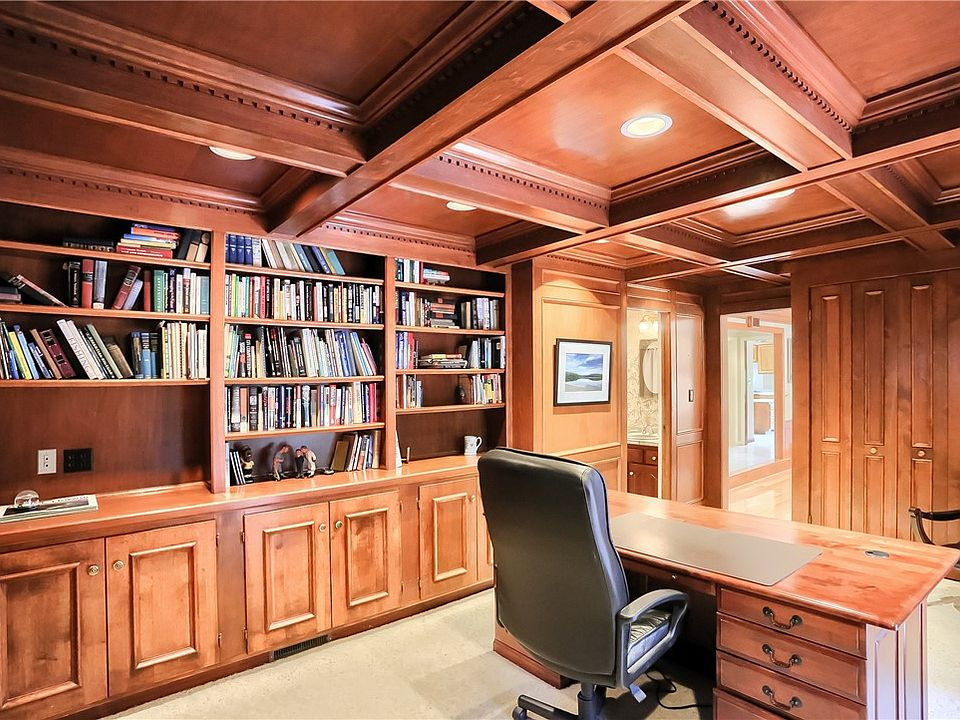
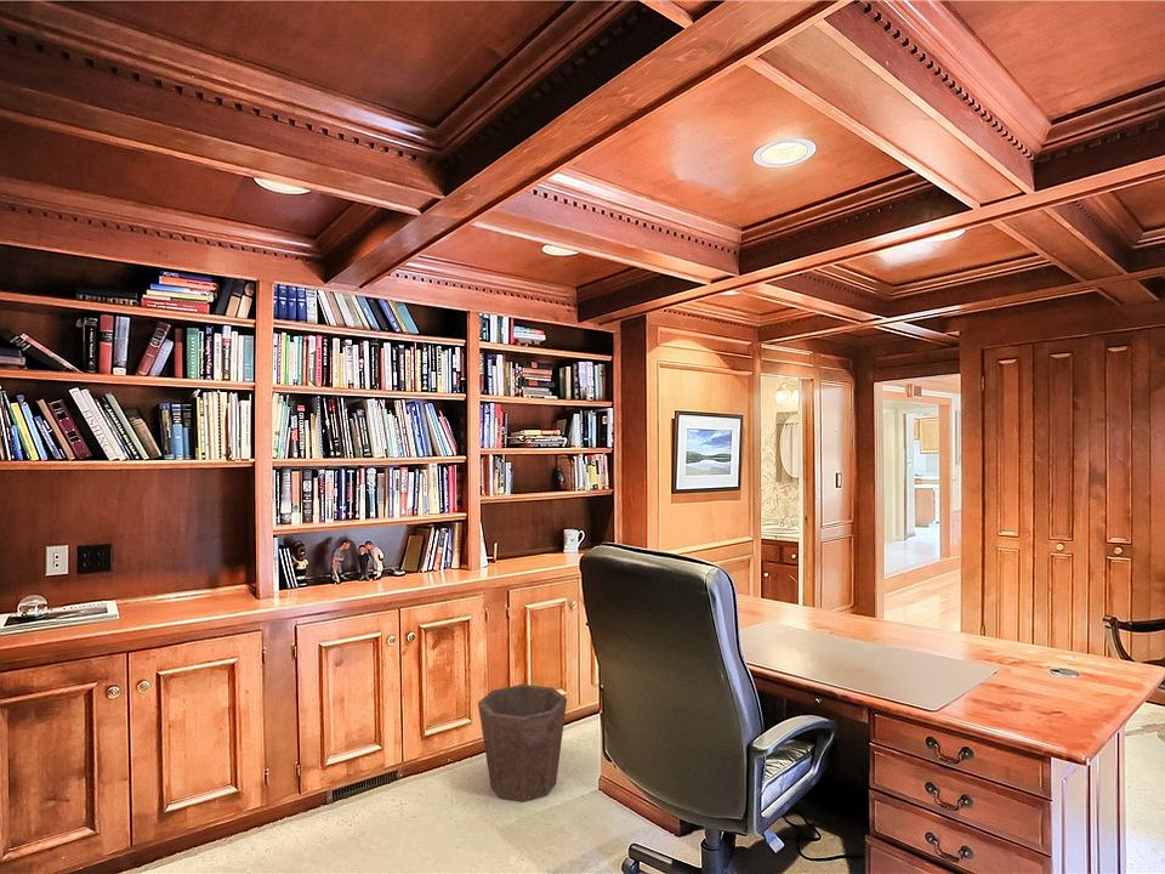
+ waste bin (523, 743)
